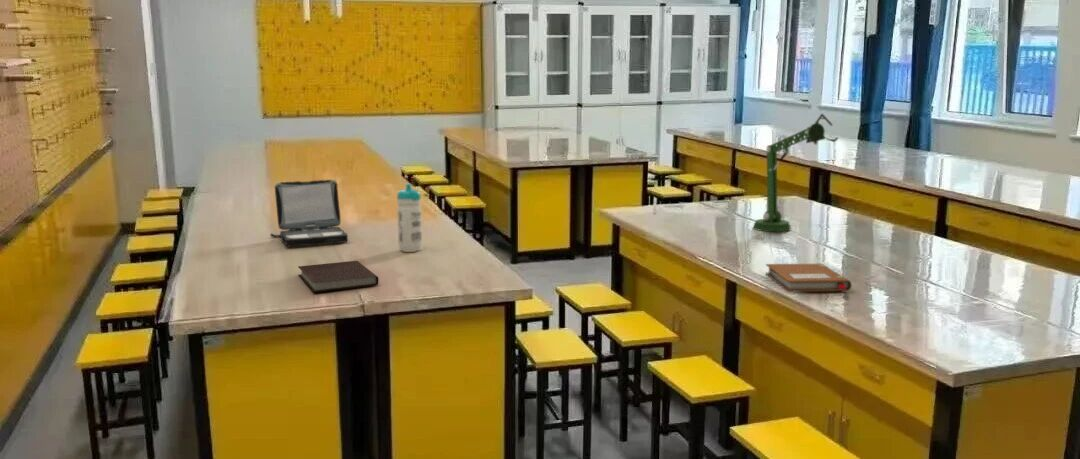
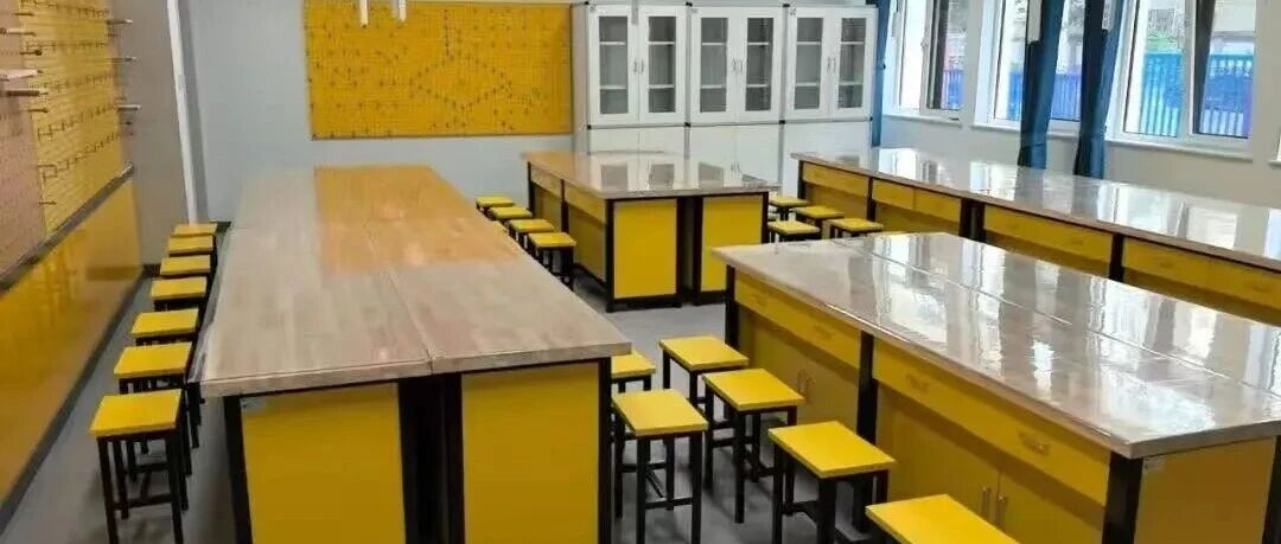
- desk lamp (777, 169)
- notebook (807, 277)
- notebook (337, 275)
- water bottle (409, 217)
- laptop (310, 211)
